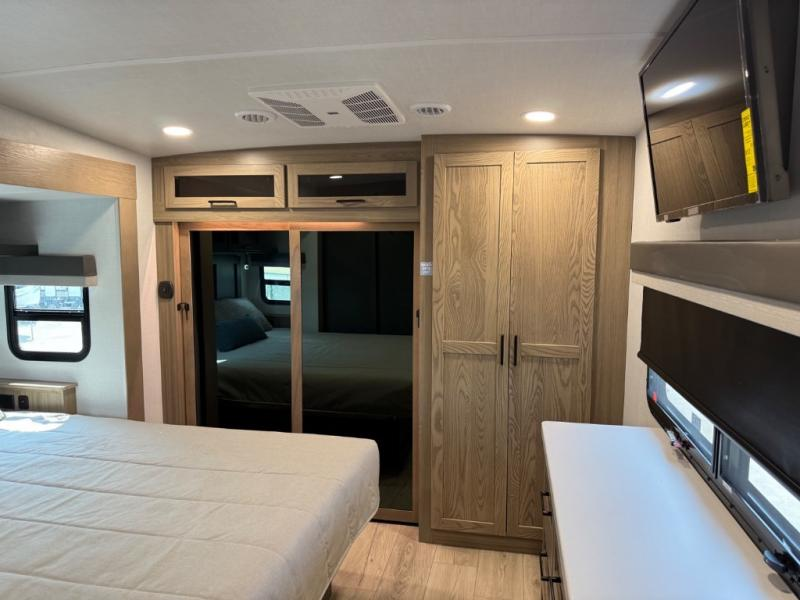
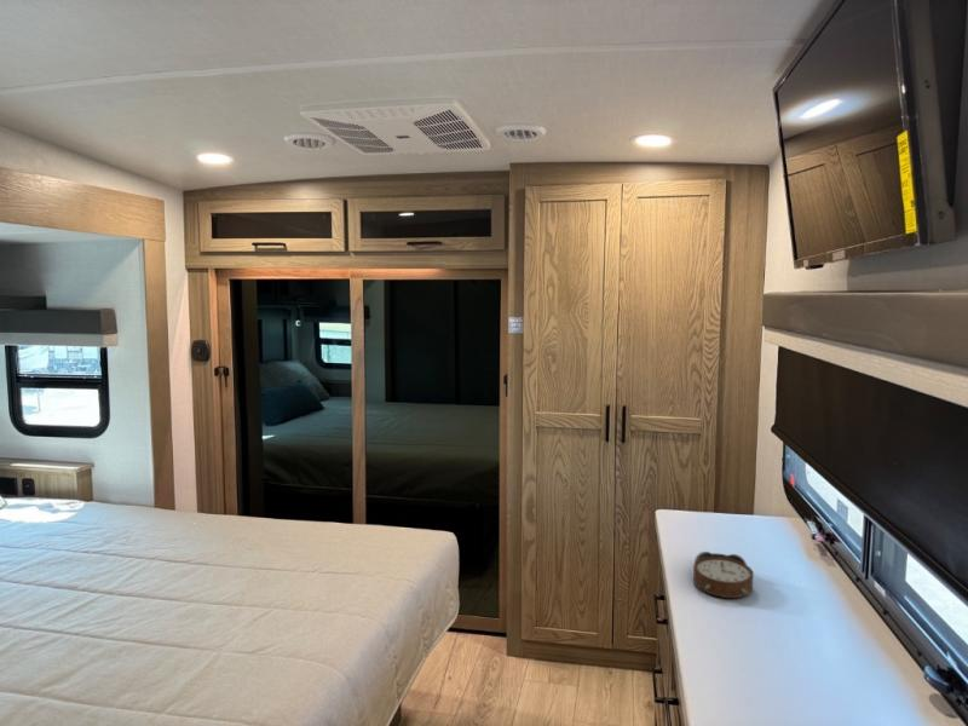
+ alarm clock (721, 570)
